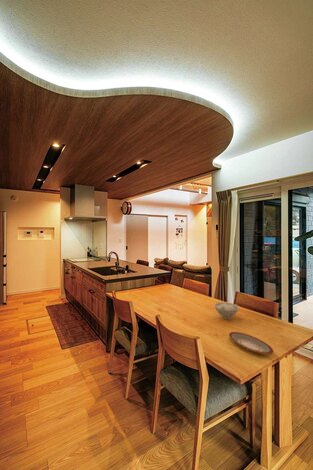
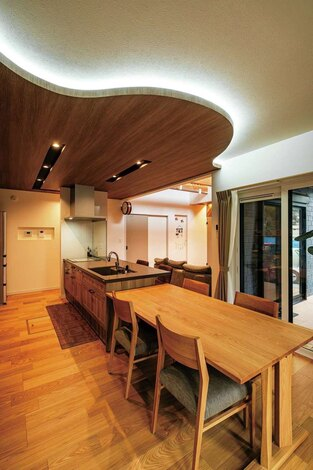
- bowl (226, 311)
- plate (249, 343)
